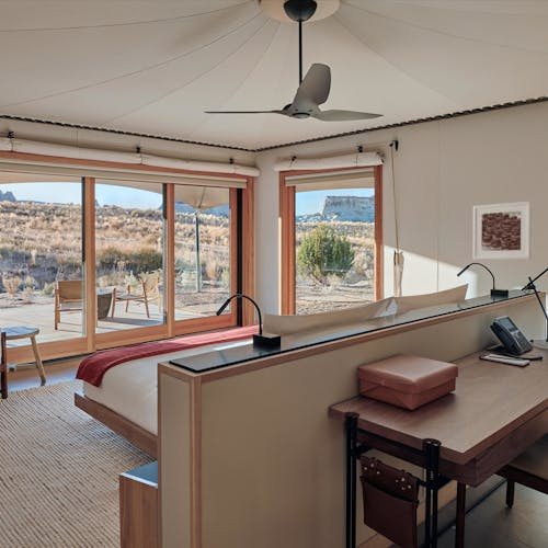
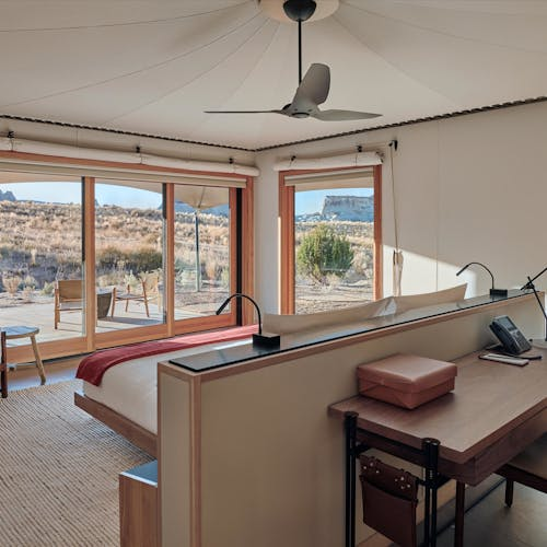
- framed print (501, 231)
